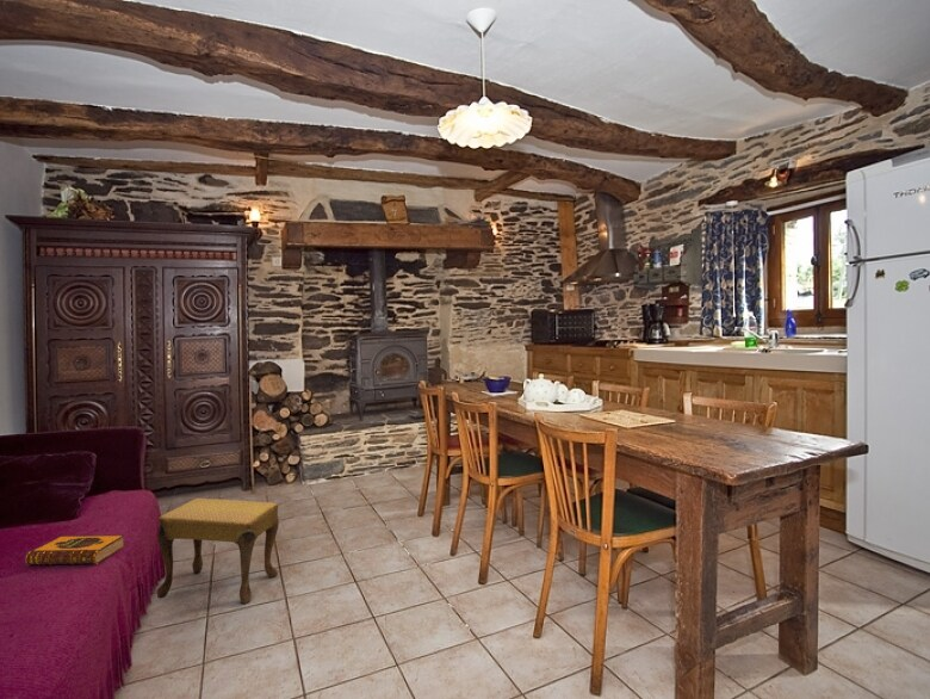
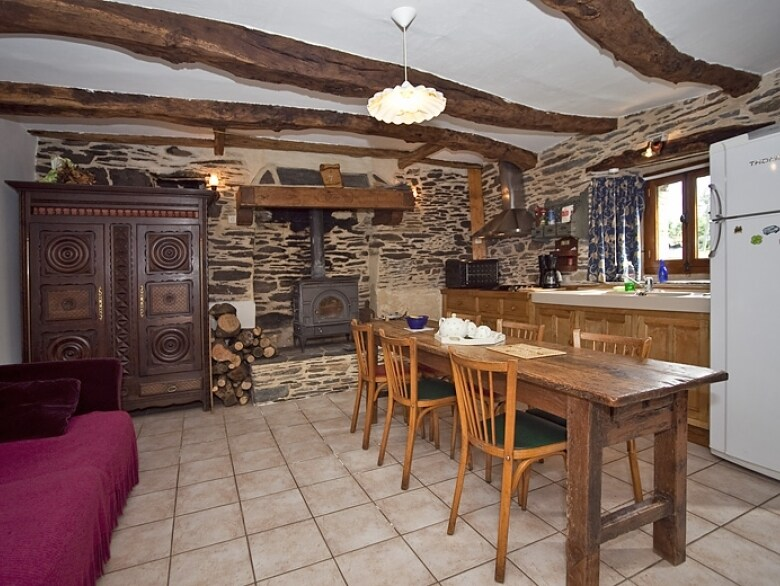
- footstool (219, 540)
- hardback book (76, 550)
